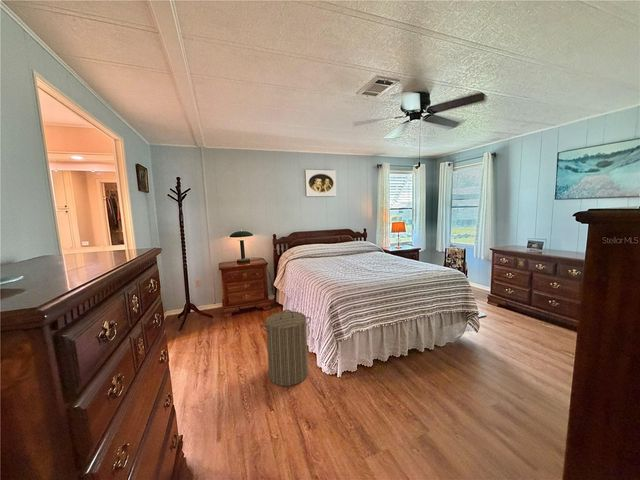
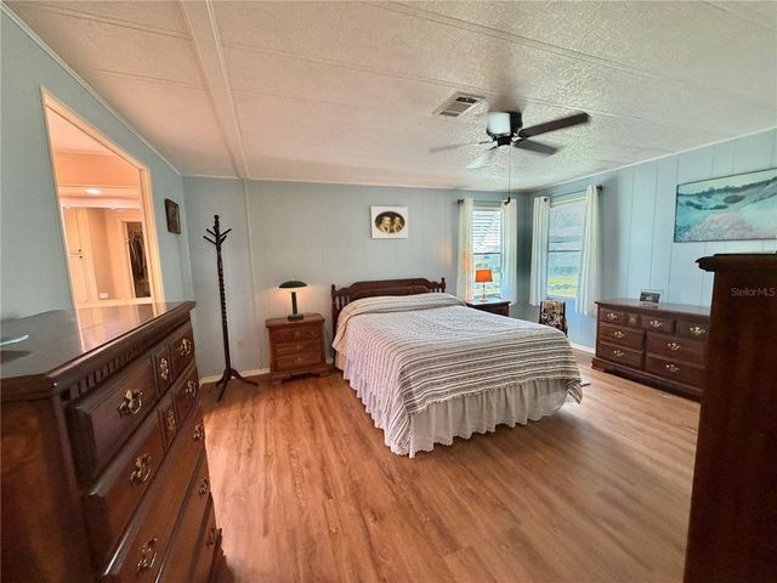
- laundry hamper (287, 342)
